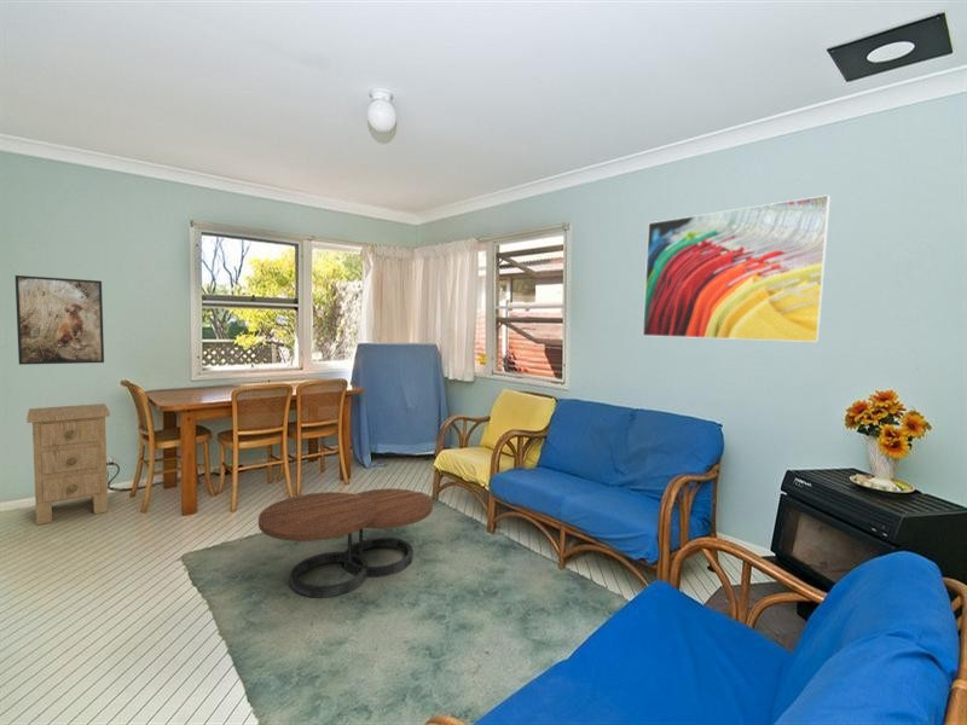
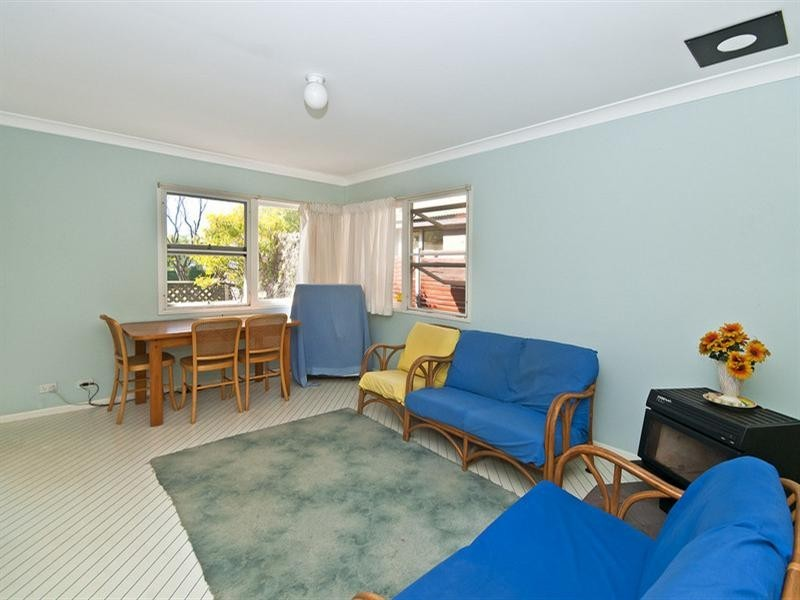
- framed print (62, 320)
- coffee table (351, 535)
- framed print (723, 276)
- nightstand (70, 460)
